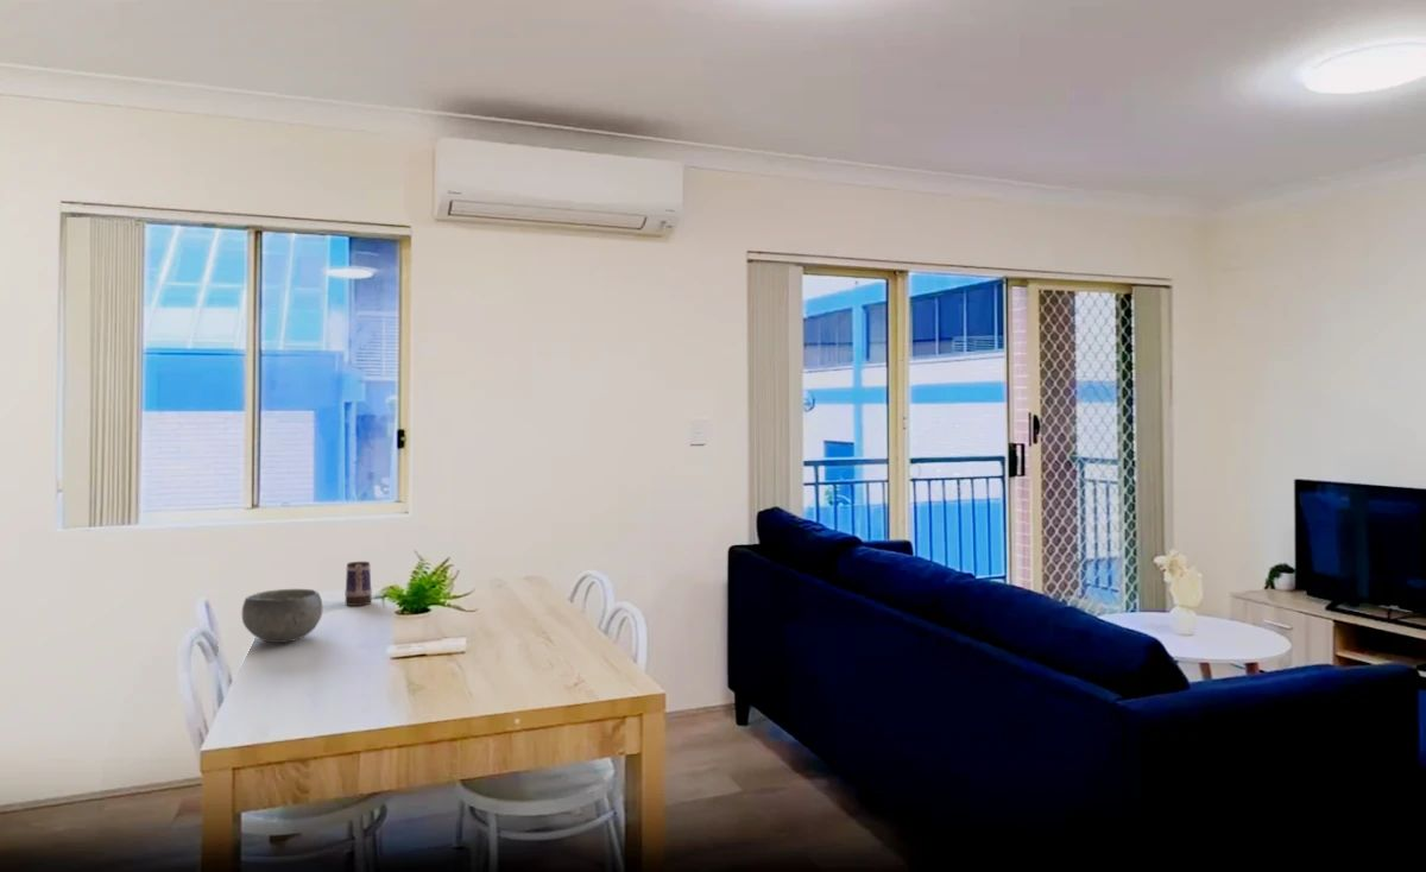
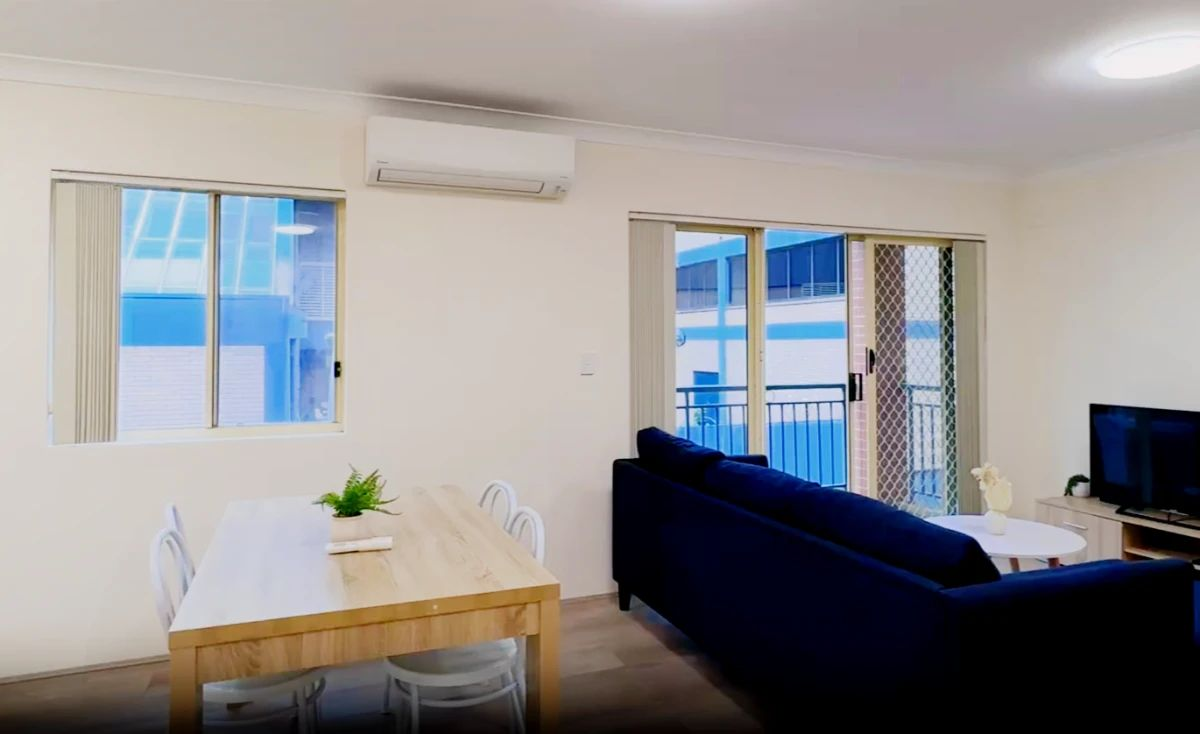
- bowl (283, 617)
- mug (358, 583)
